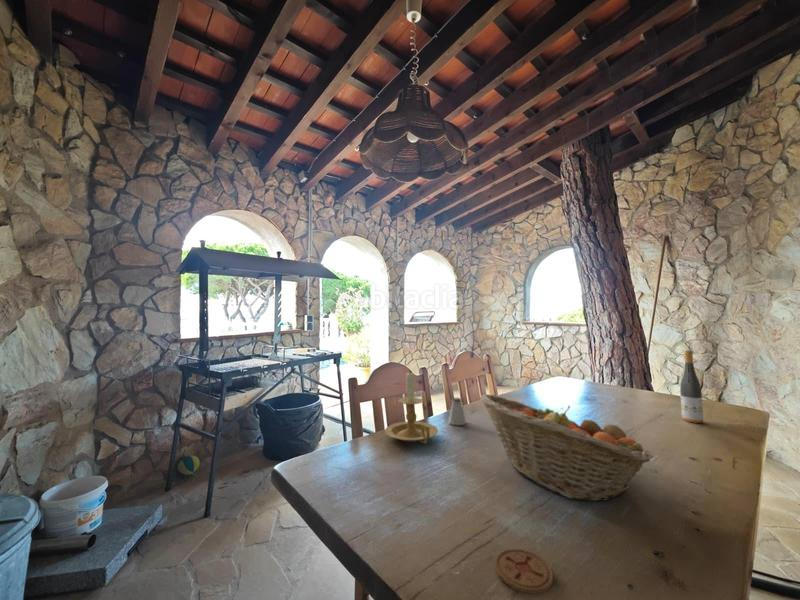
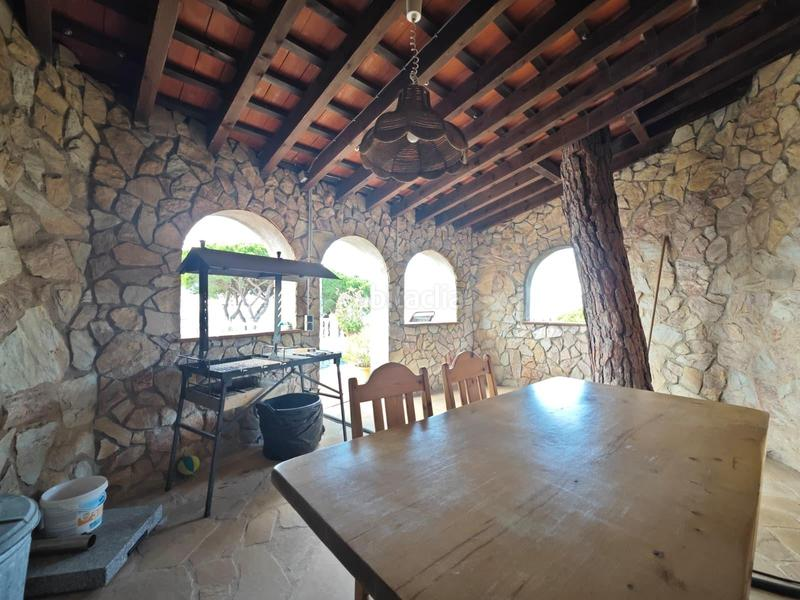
- candle holder (410, 403)
- saltshaker (457, 410)
- fruit basket (554, 434)
- wine bottle (690, 385)
- coaster (523, 569)
